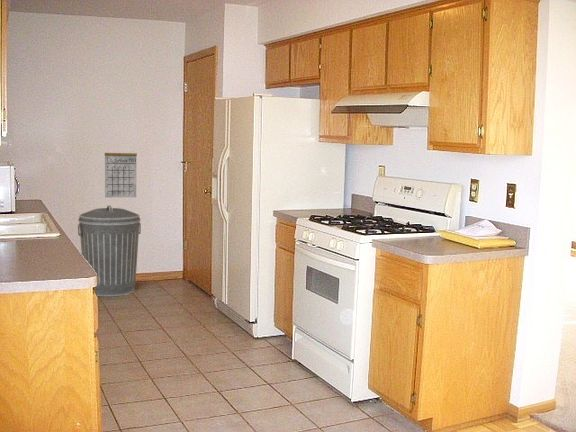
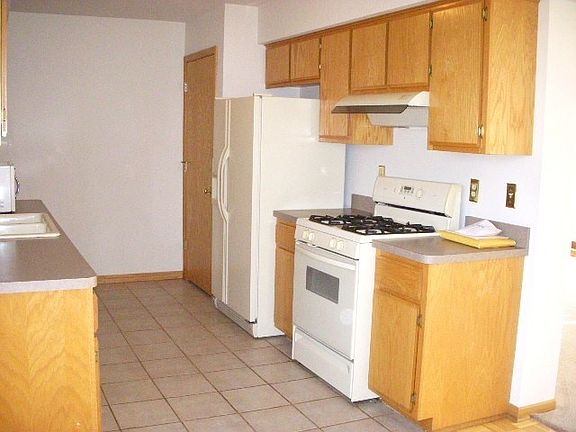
- trash can (109, 248)
- calendar (120, 170)
